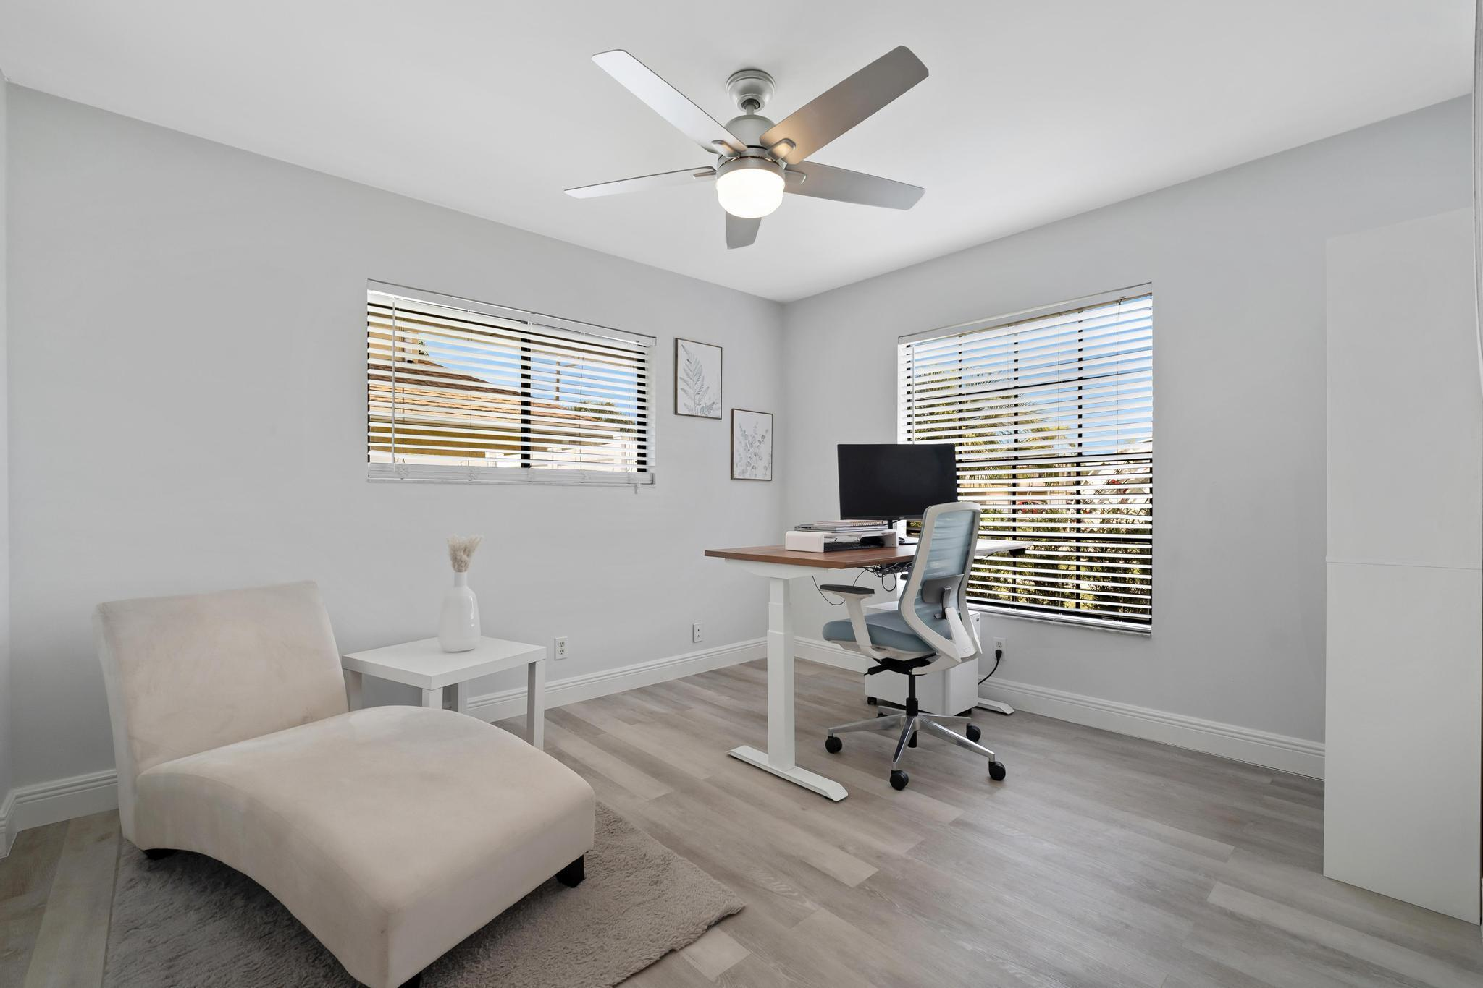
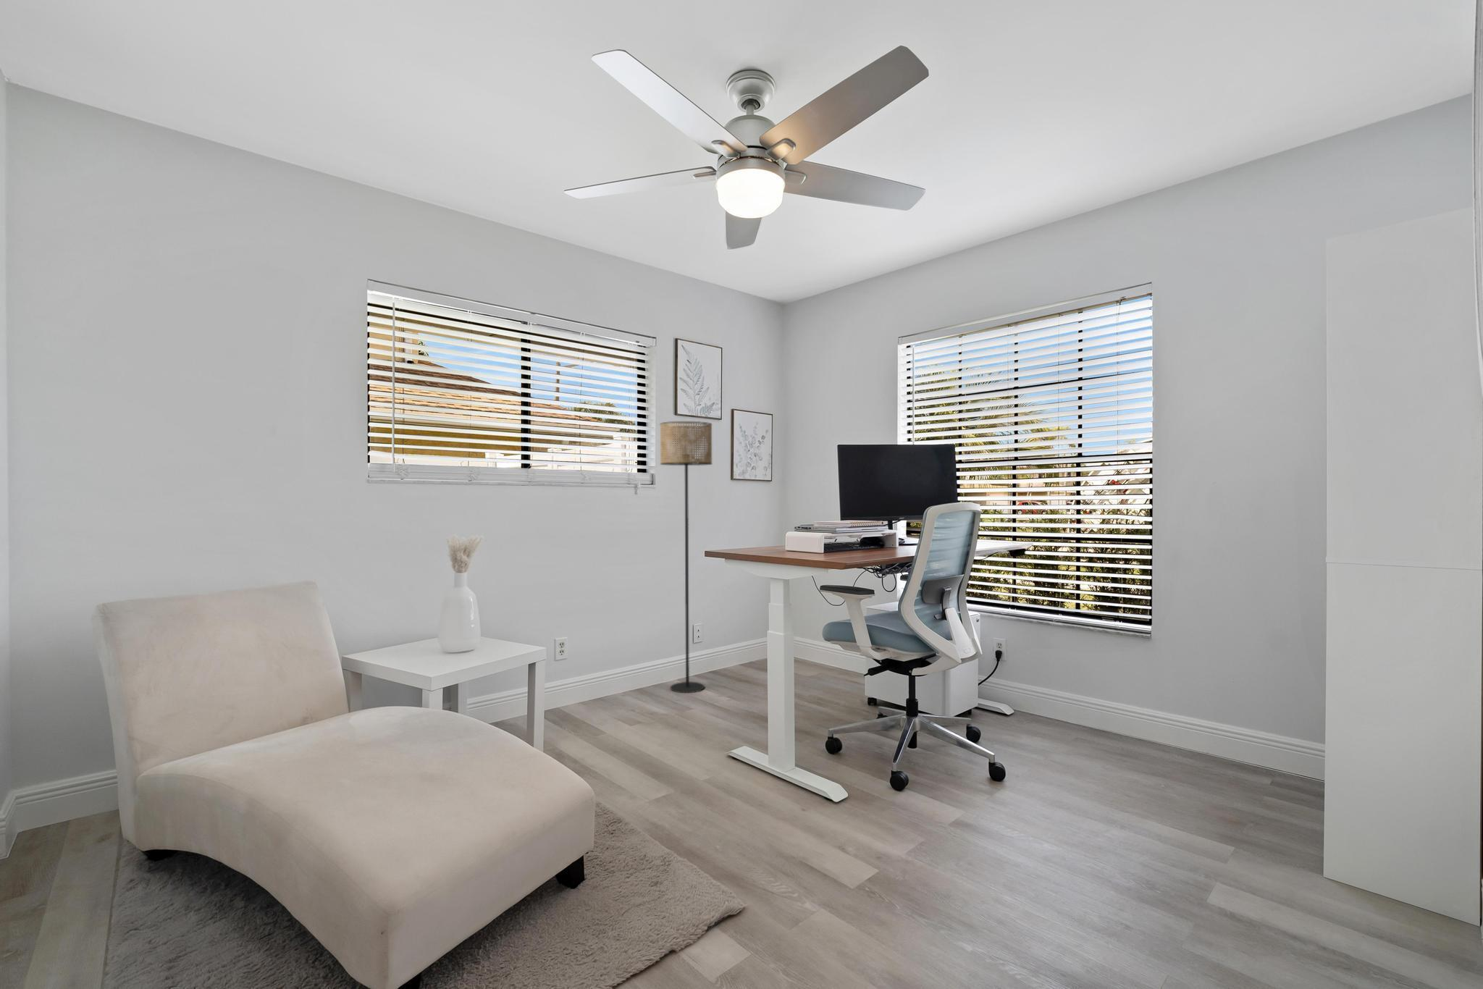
+ floor lamp (686, 556)
